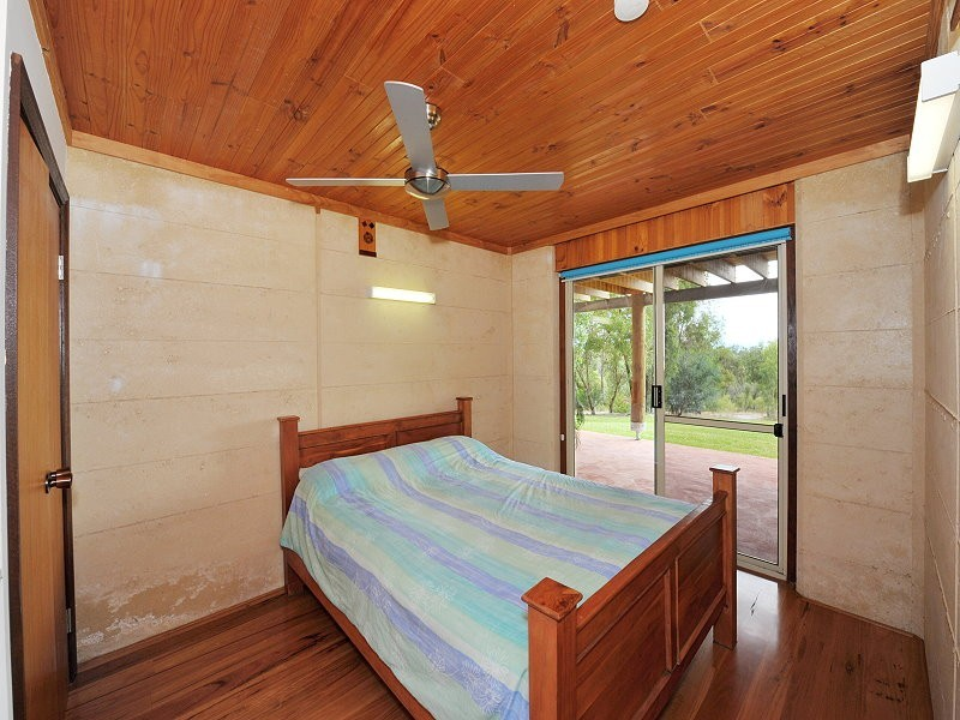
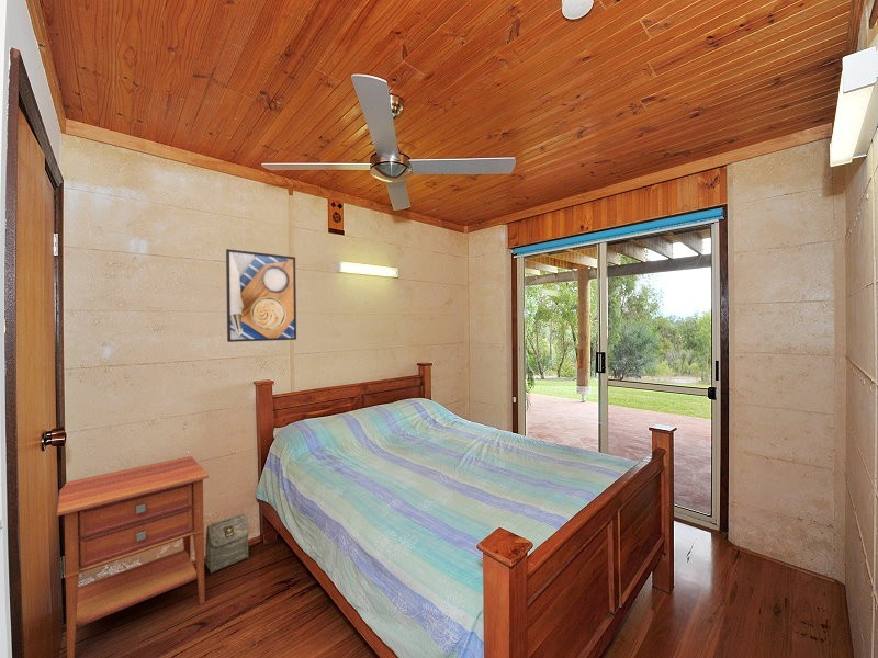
+ nightstand (137, 544)
+ bag (227, 540)
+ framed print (262, 296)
